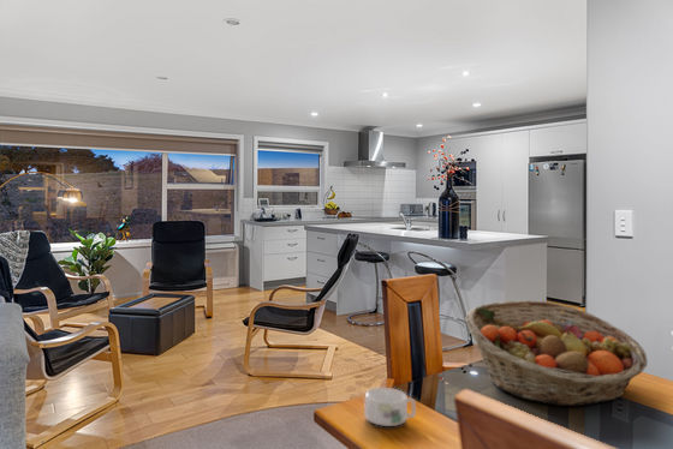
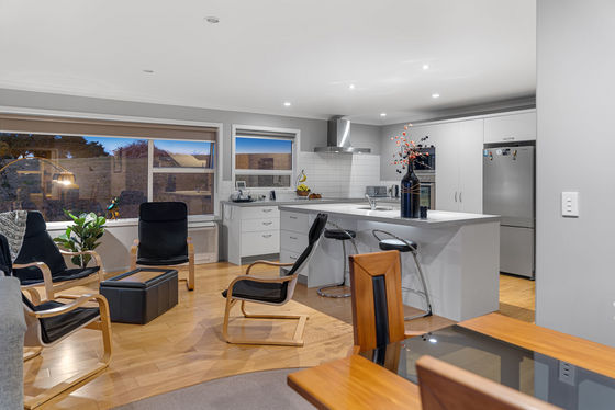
- fruit basket (550, 347)
- mug (389, 407)
